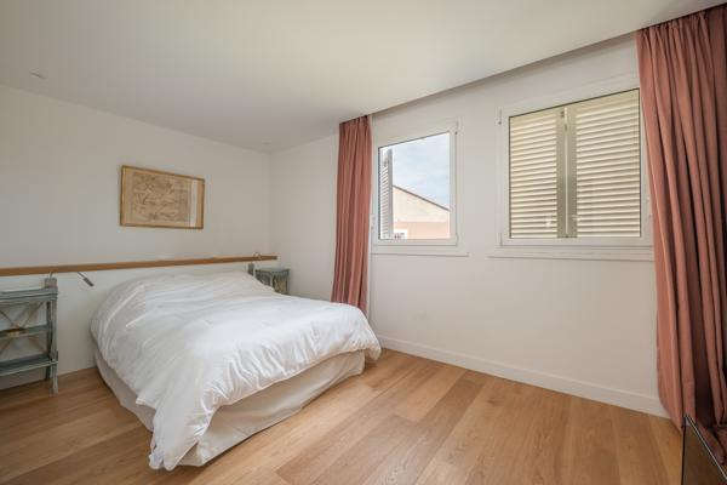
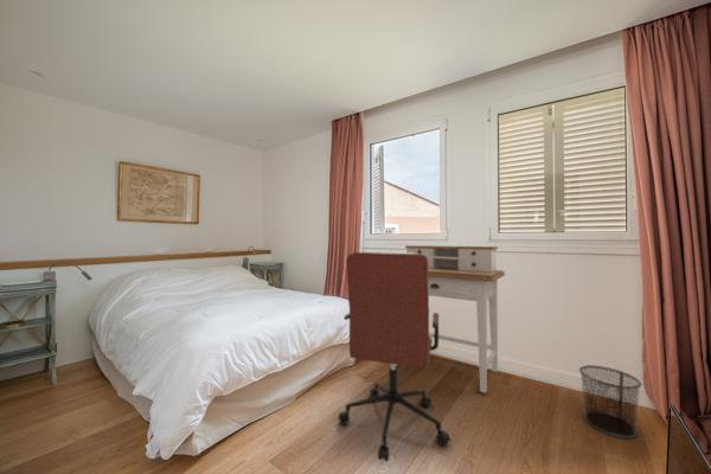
+ waste bin (608, 399)
+ chair (392, 338)
+ desk (443, 296)
